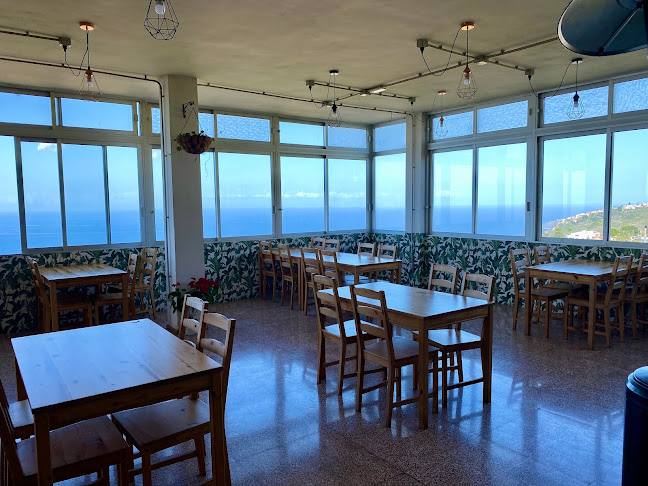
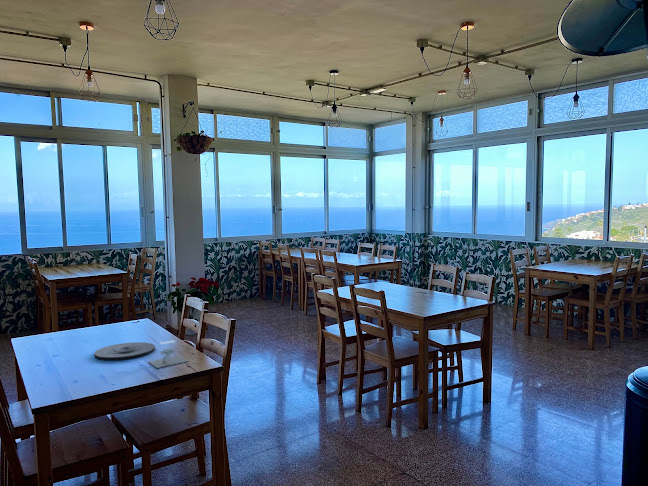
+ plate (125, 348)
+ napkin holder (168, 351)
